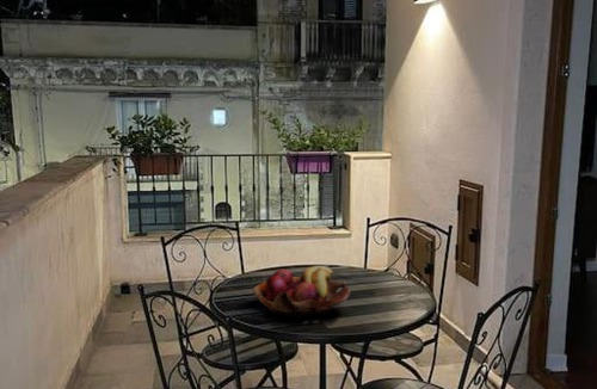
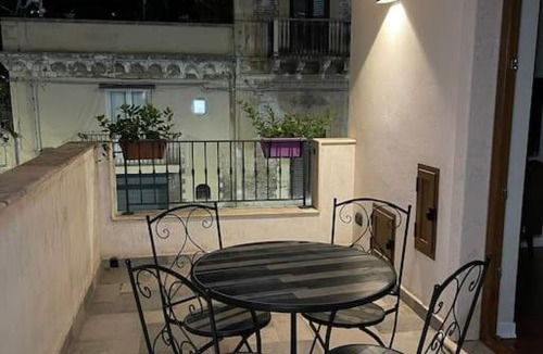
- fruit basket (303, 288)
